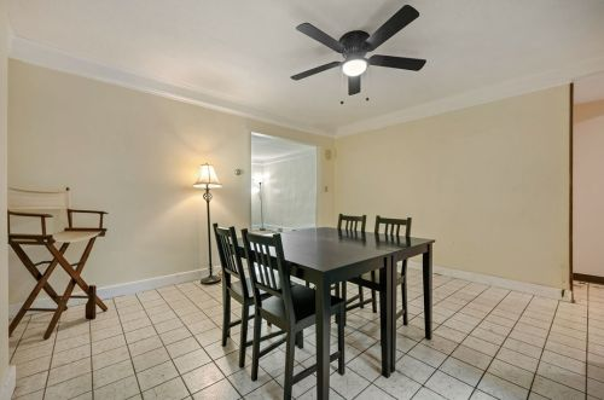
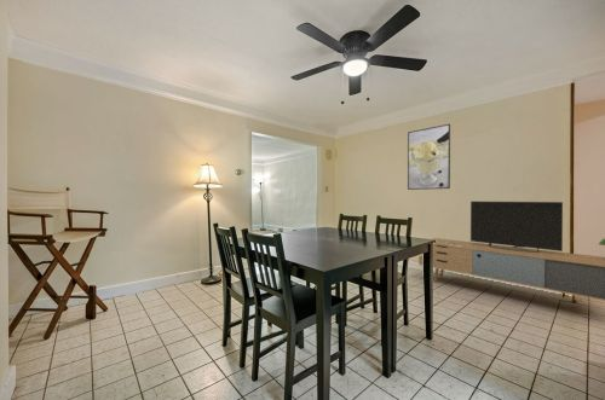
+ media console (511, 248)
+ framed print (427, 158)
